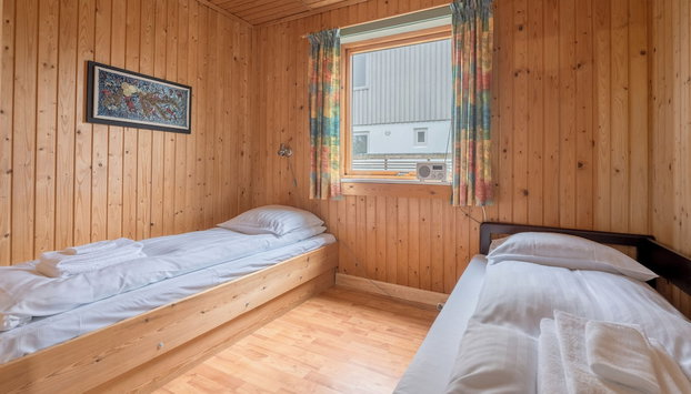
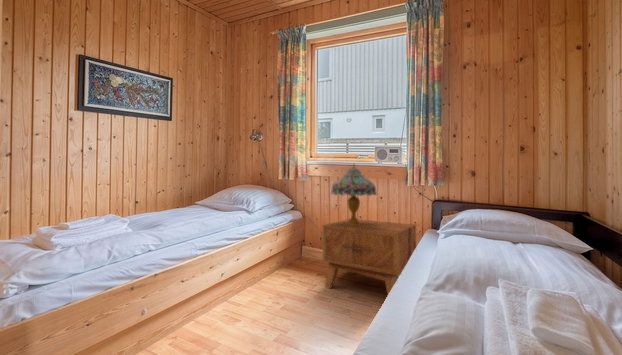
+ table lamp (353, 193)
+ side table (369, 256)
